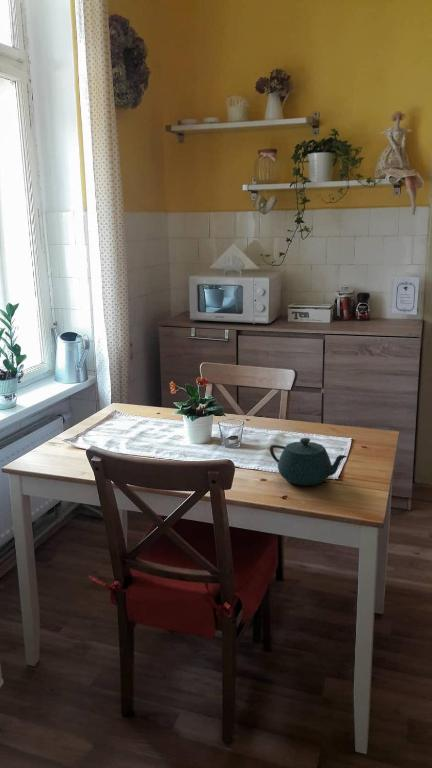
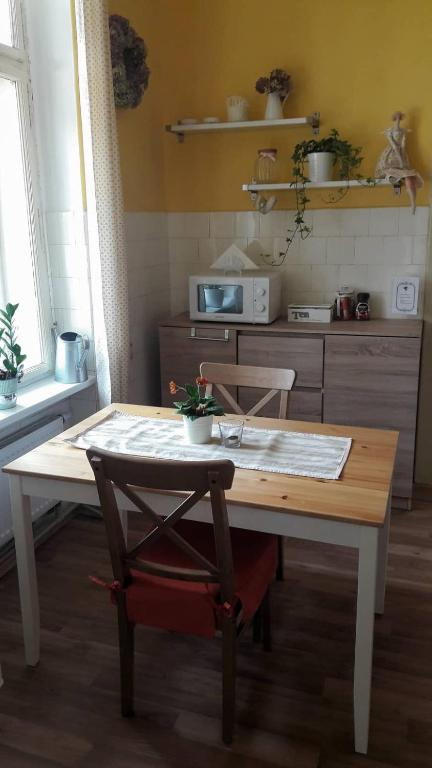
- teapot (306, 459)
